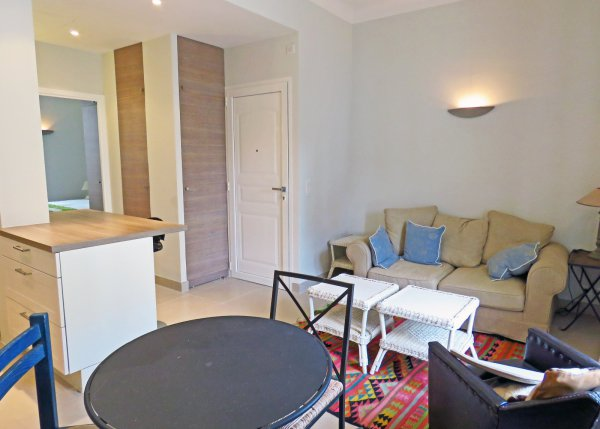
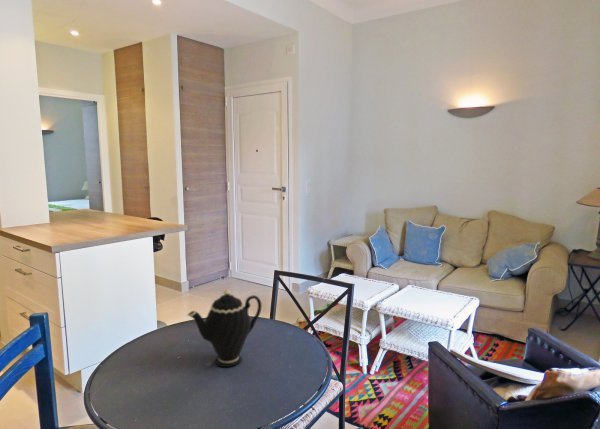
+ teapot (226, 325)
